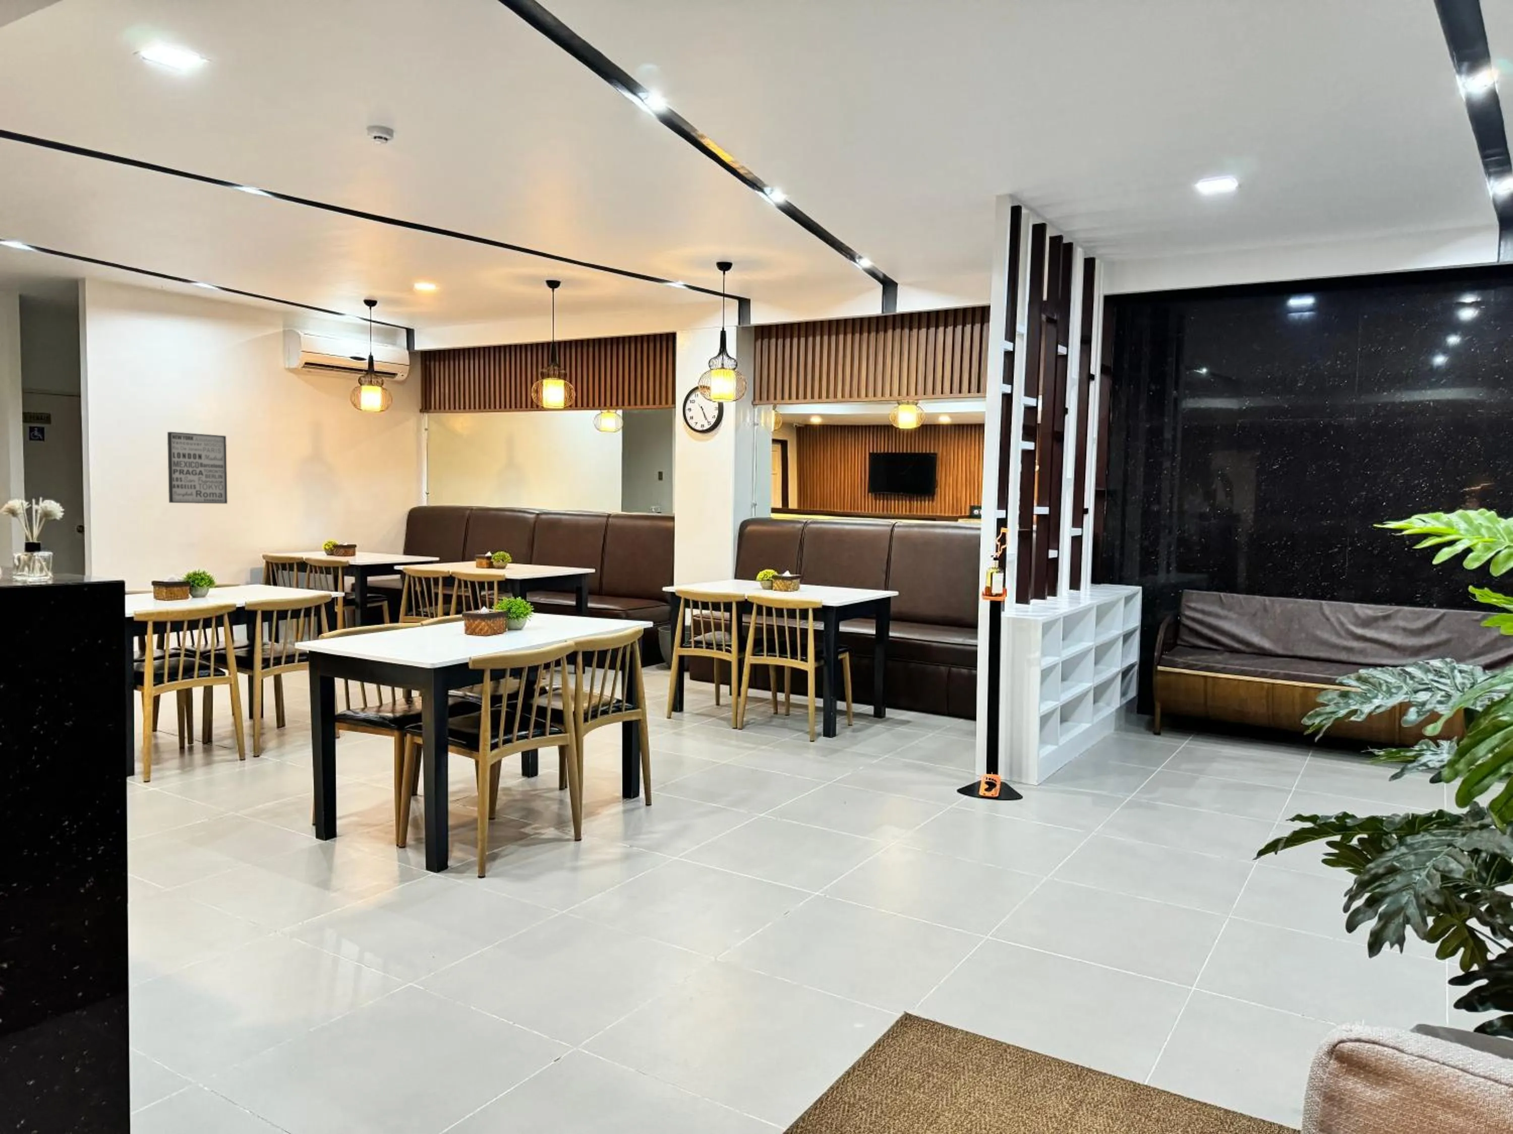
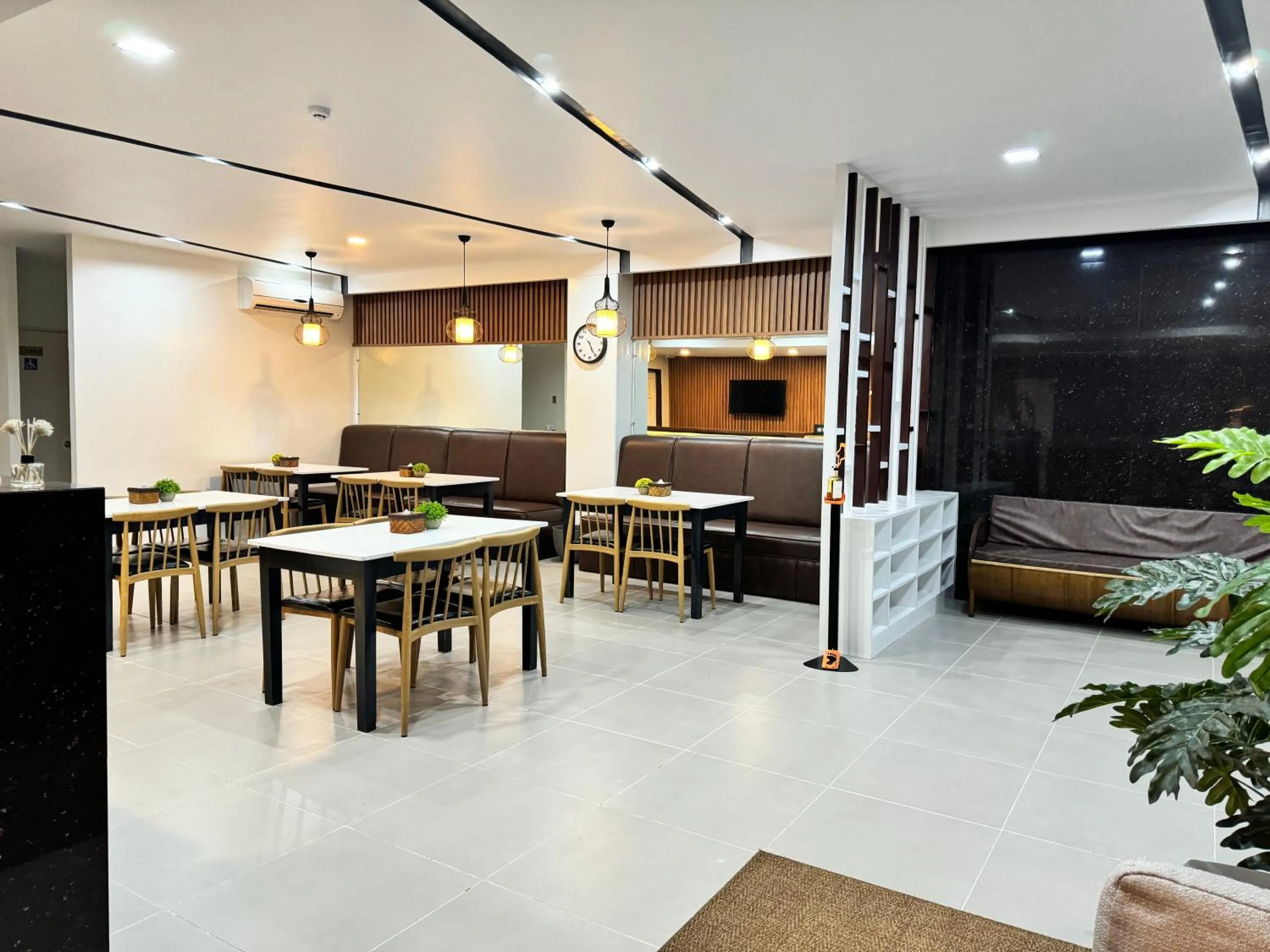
- wall art (198, 468)
